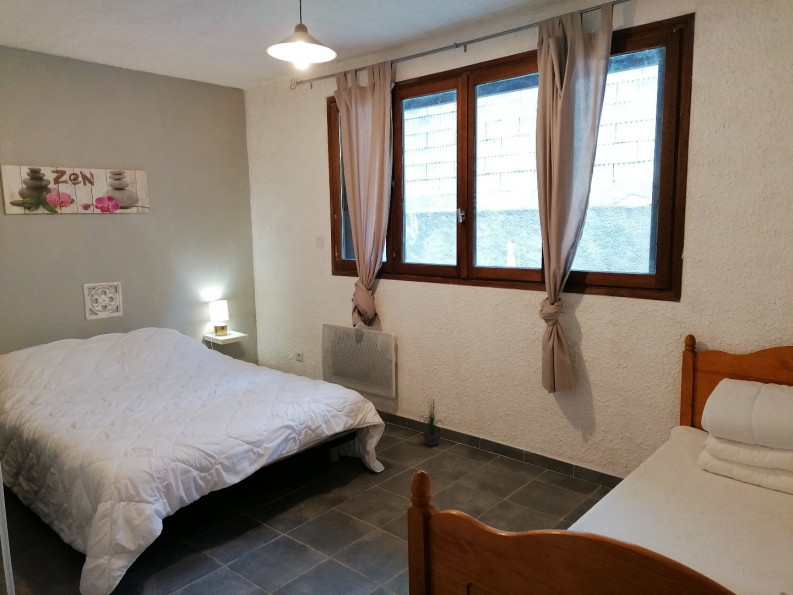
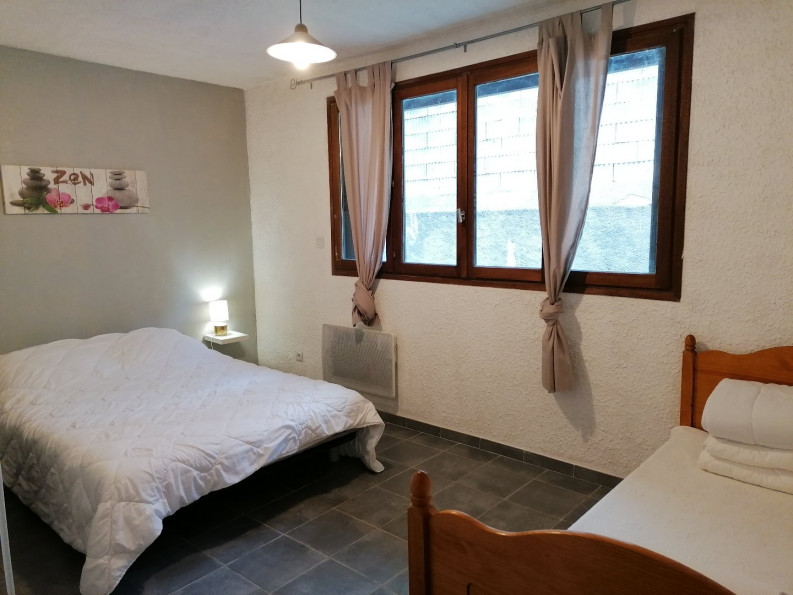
- wall ornament (102, 300)
- potted plant (430, 417)
